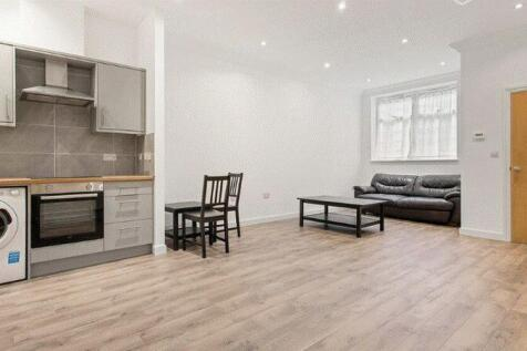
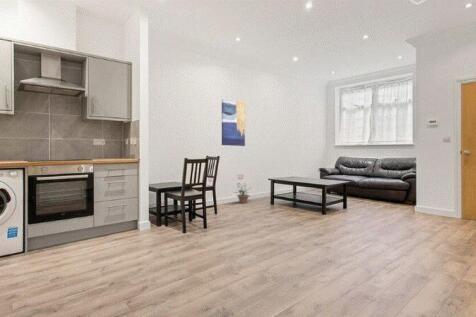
+ potted plant (242, 192)
+ wall art (233, 123)
